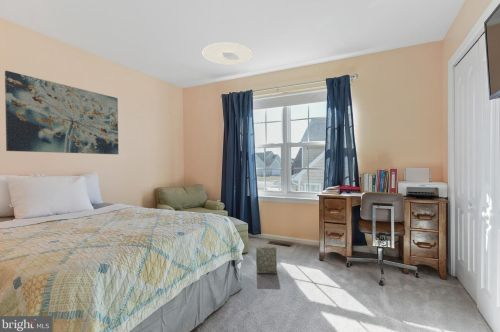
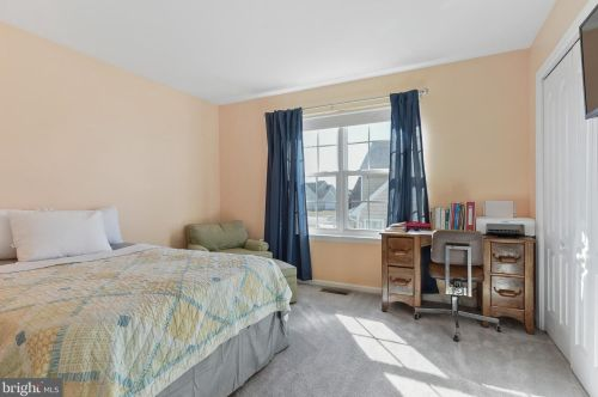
- bag (266, 258)
- wall art (71, 120)
- ceiling light (227, 52)
